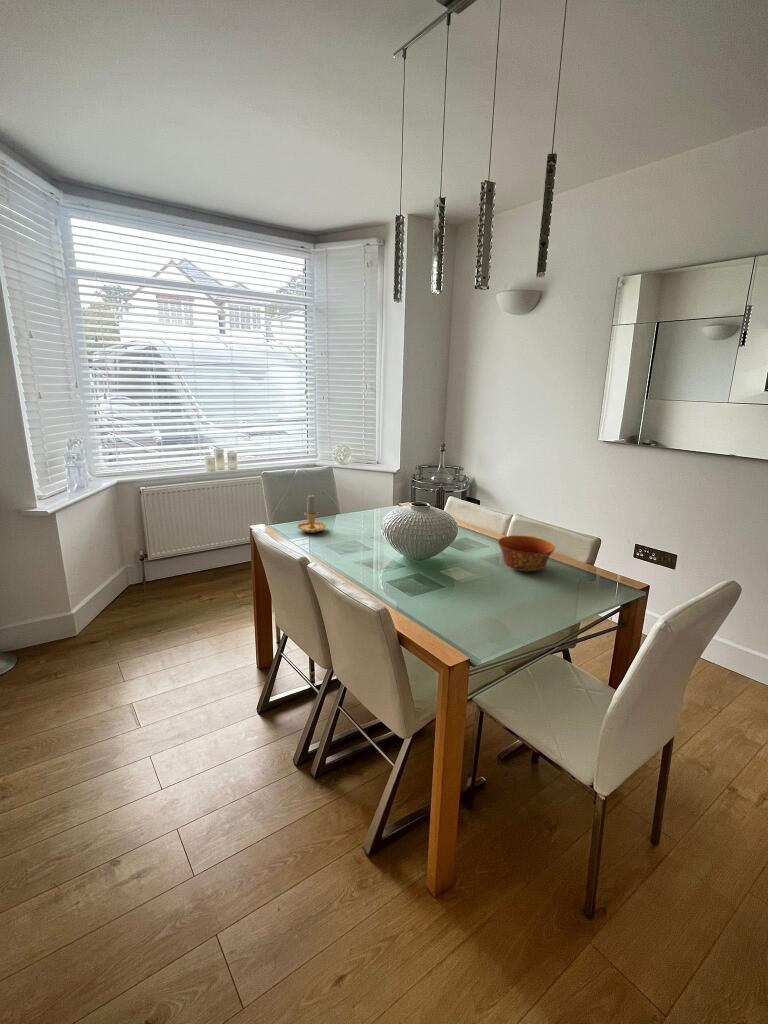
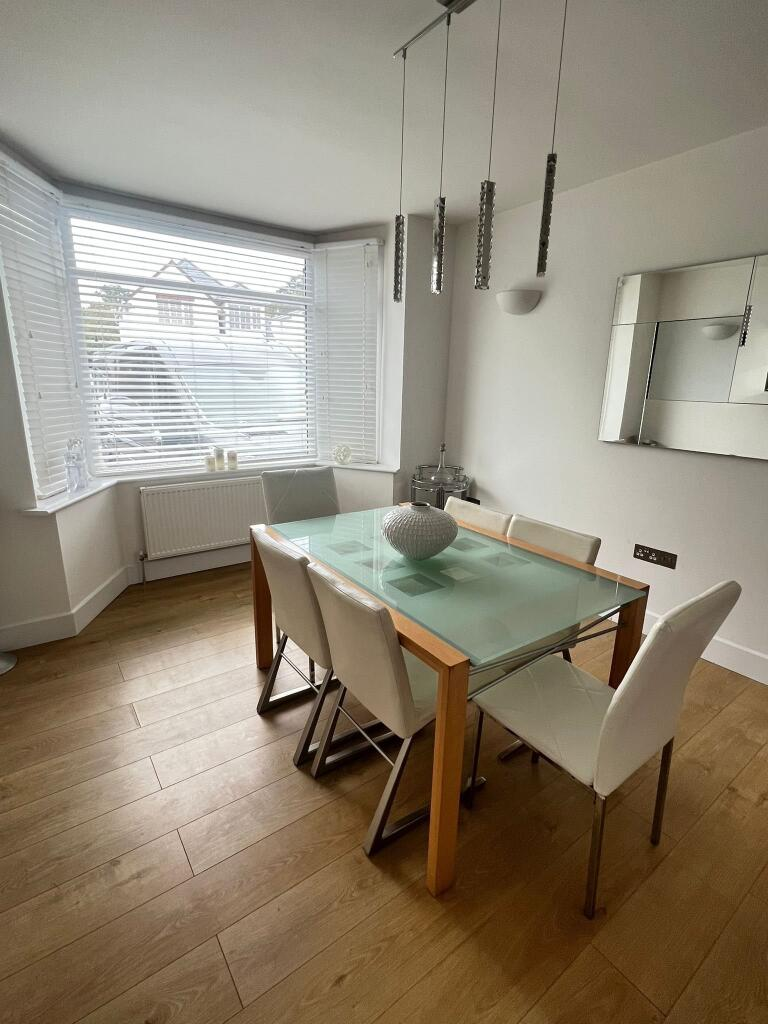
- candle (313, 512)
- bowl (524, 555)
